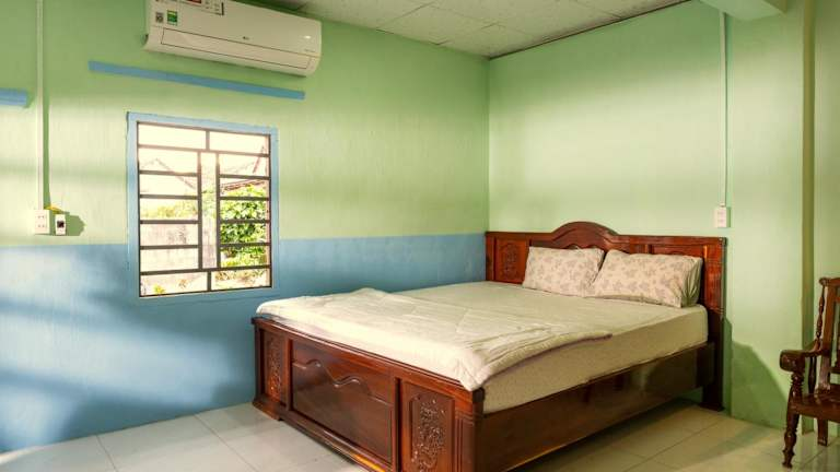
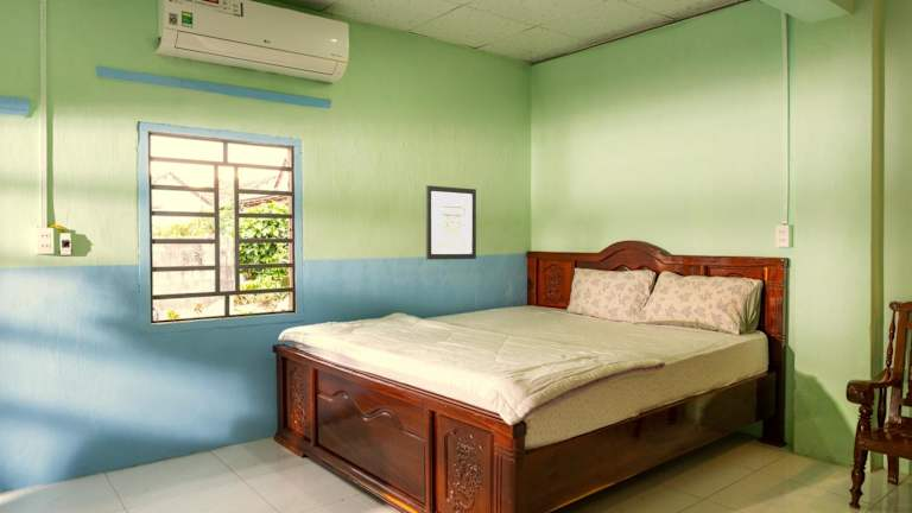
+ wall art (451, 223)
